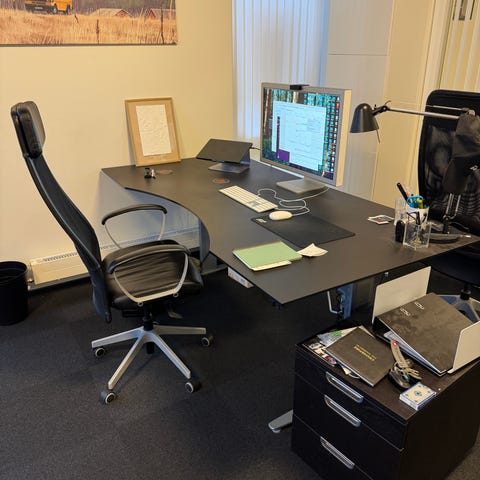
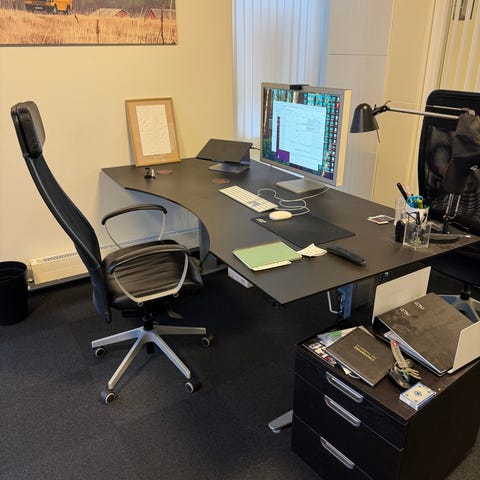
+ remote control (346, 254)
